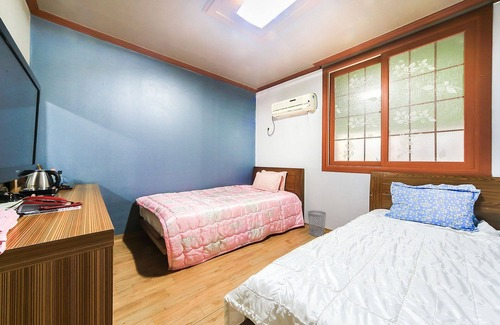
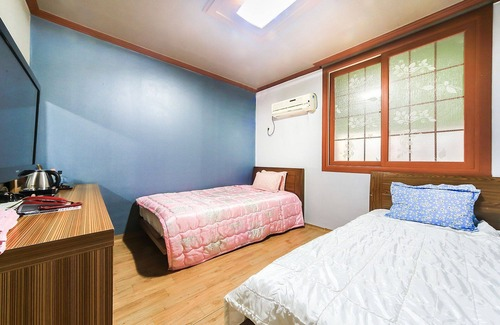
- wastebasket (316, 223)
